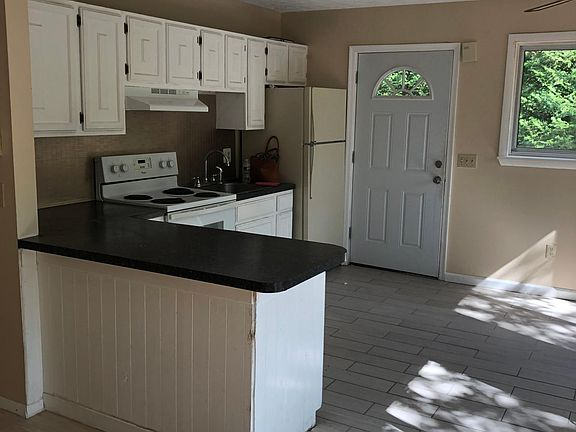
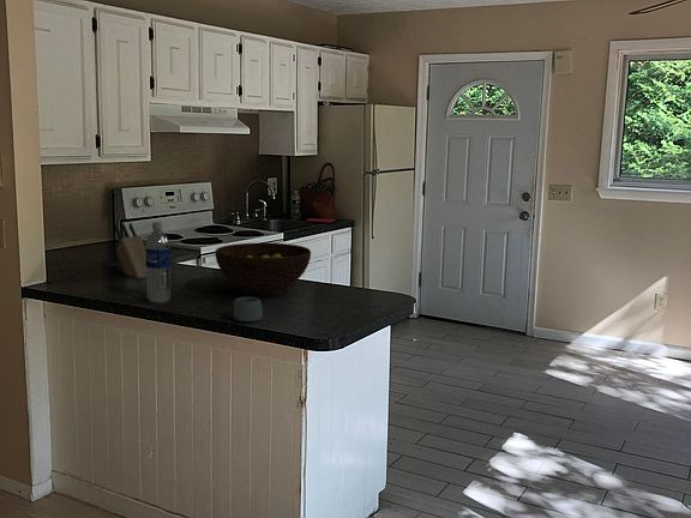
+ mug (245, 308)
+ knife block (133, 249)
+ fruit bowl (263, 271)
+ water bottle (157, 261)
